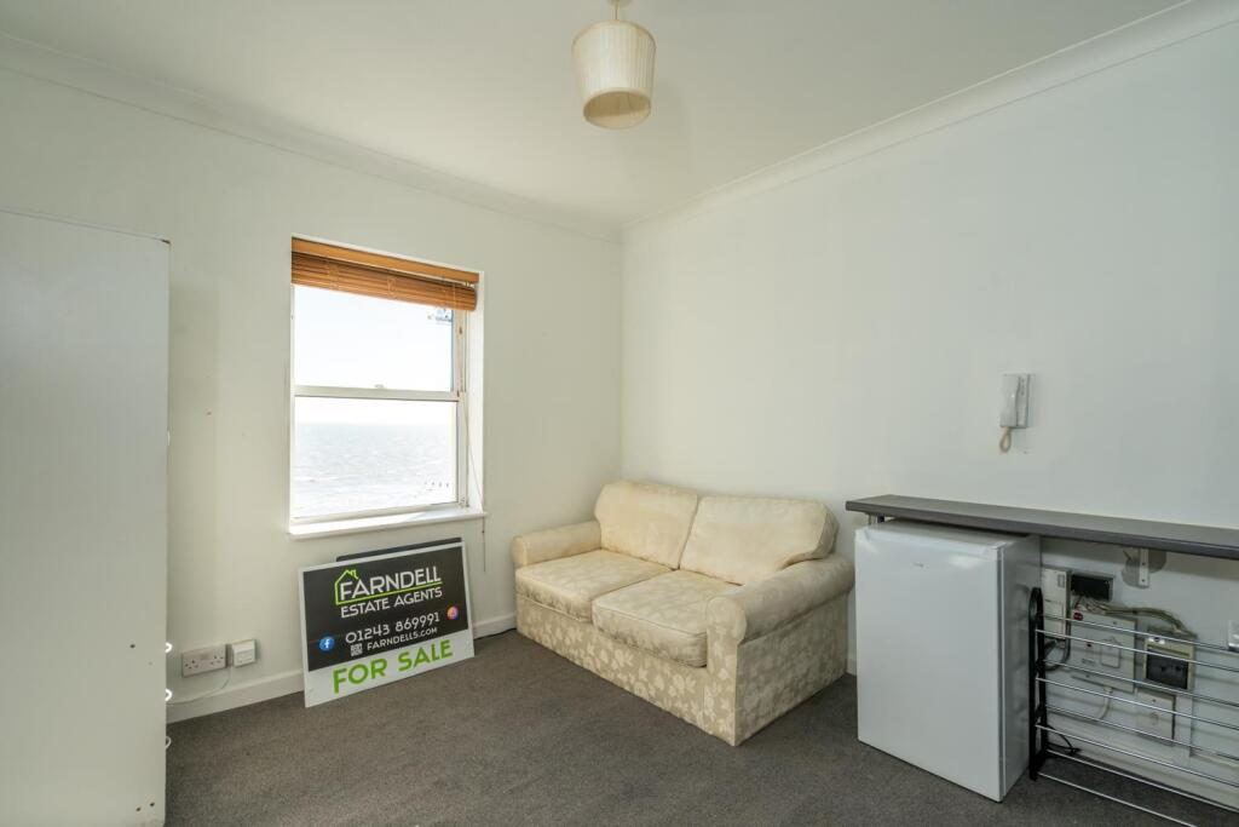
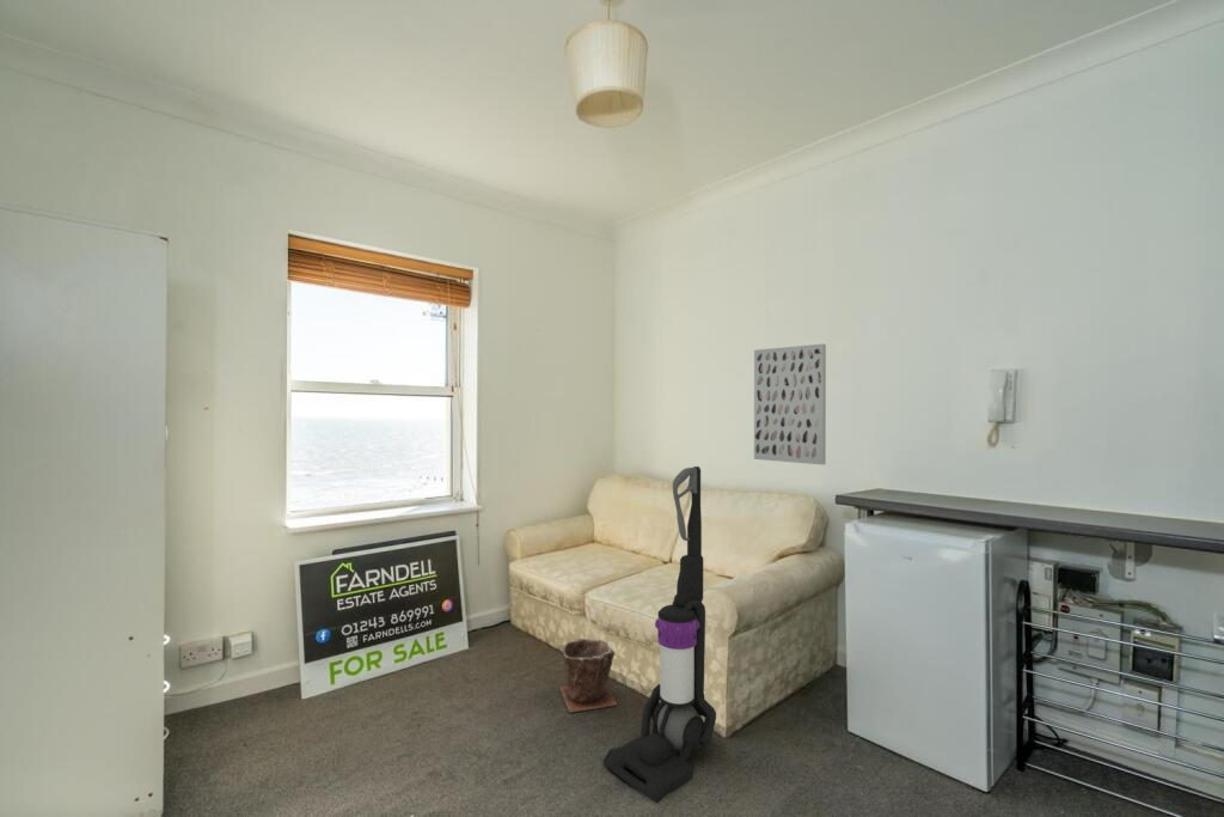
+ wall art (788, 404)
+ vacuum cleaner (669, 614)
+ plant pot (588, 671)
